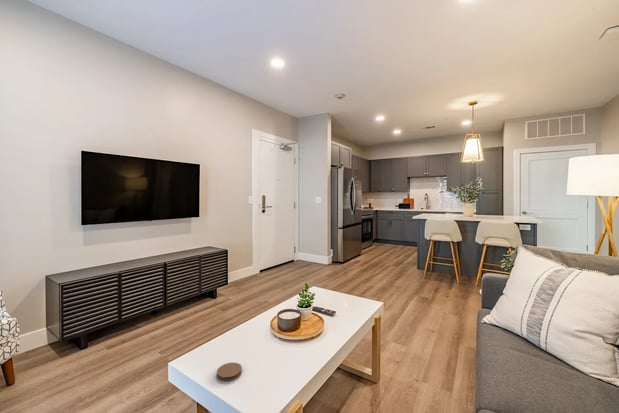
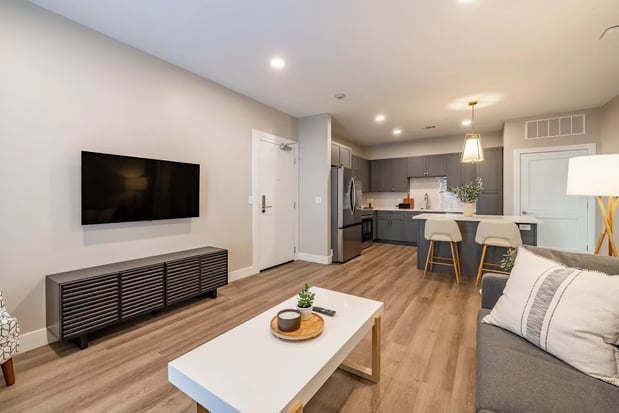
- coaster (229, 371)
